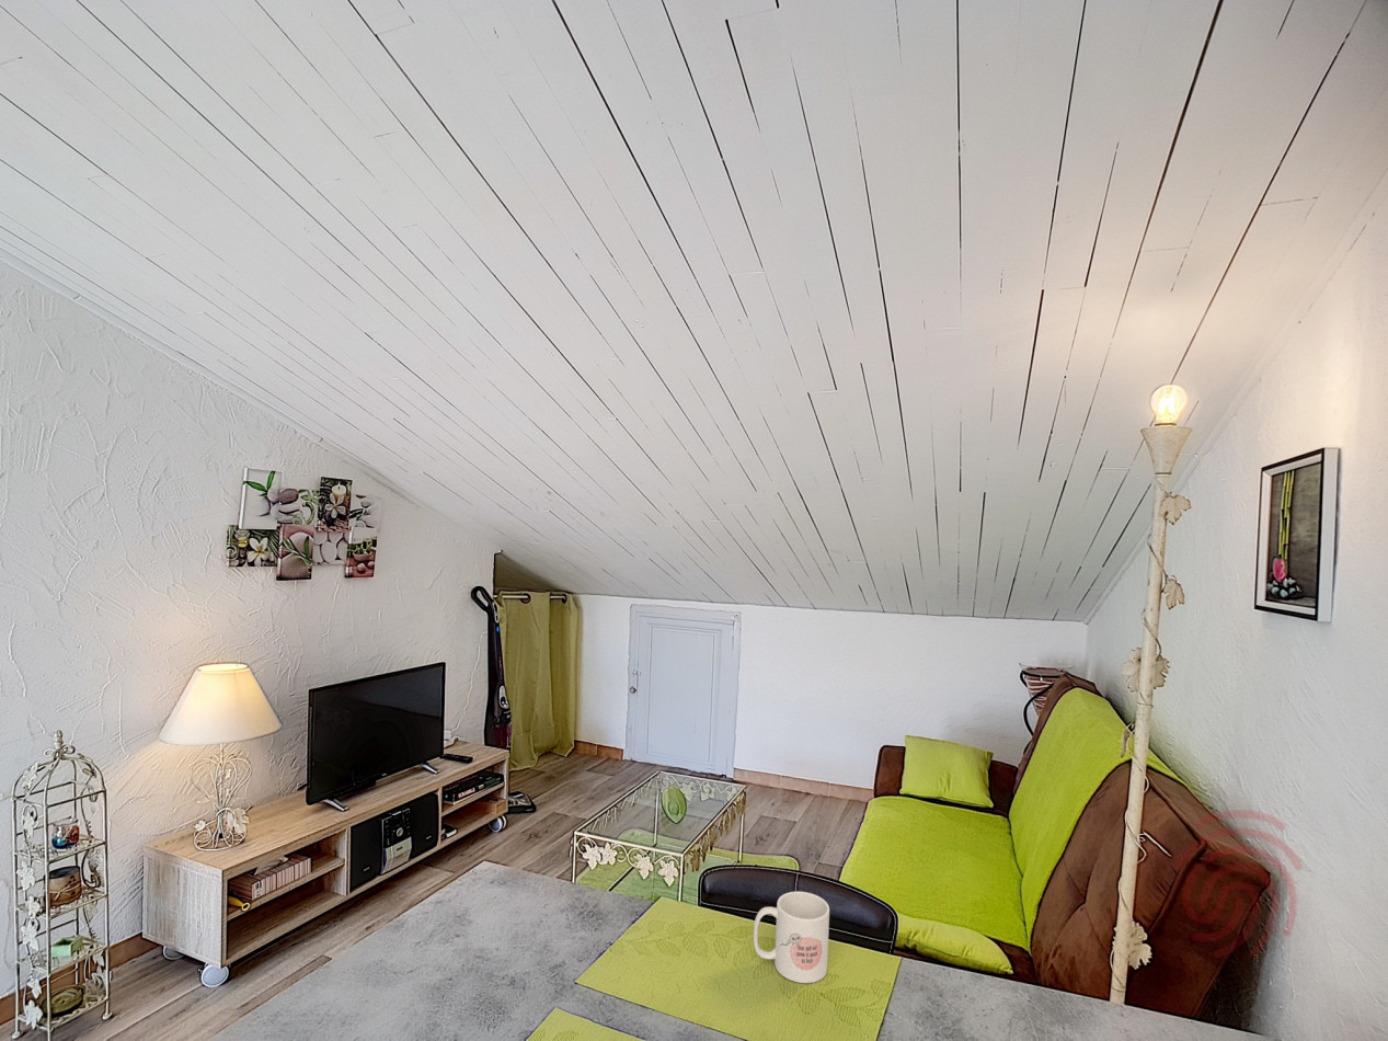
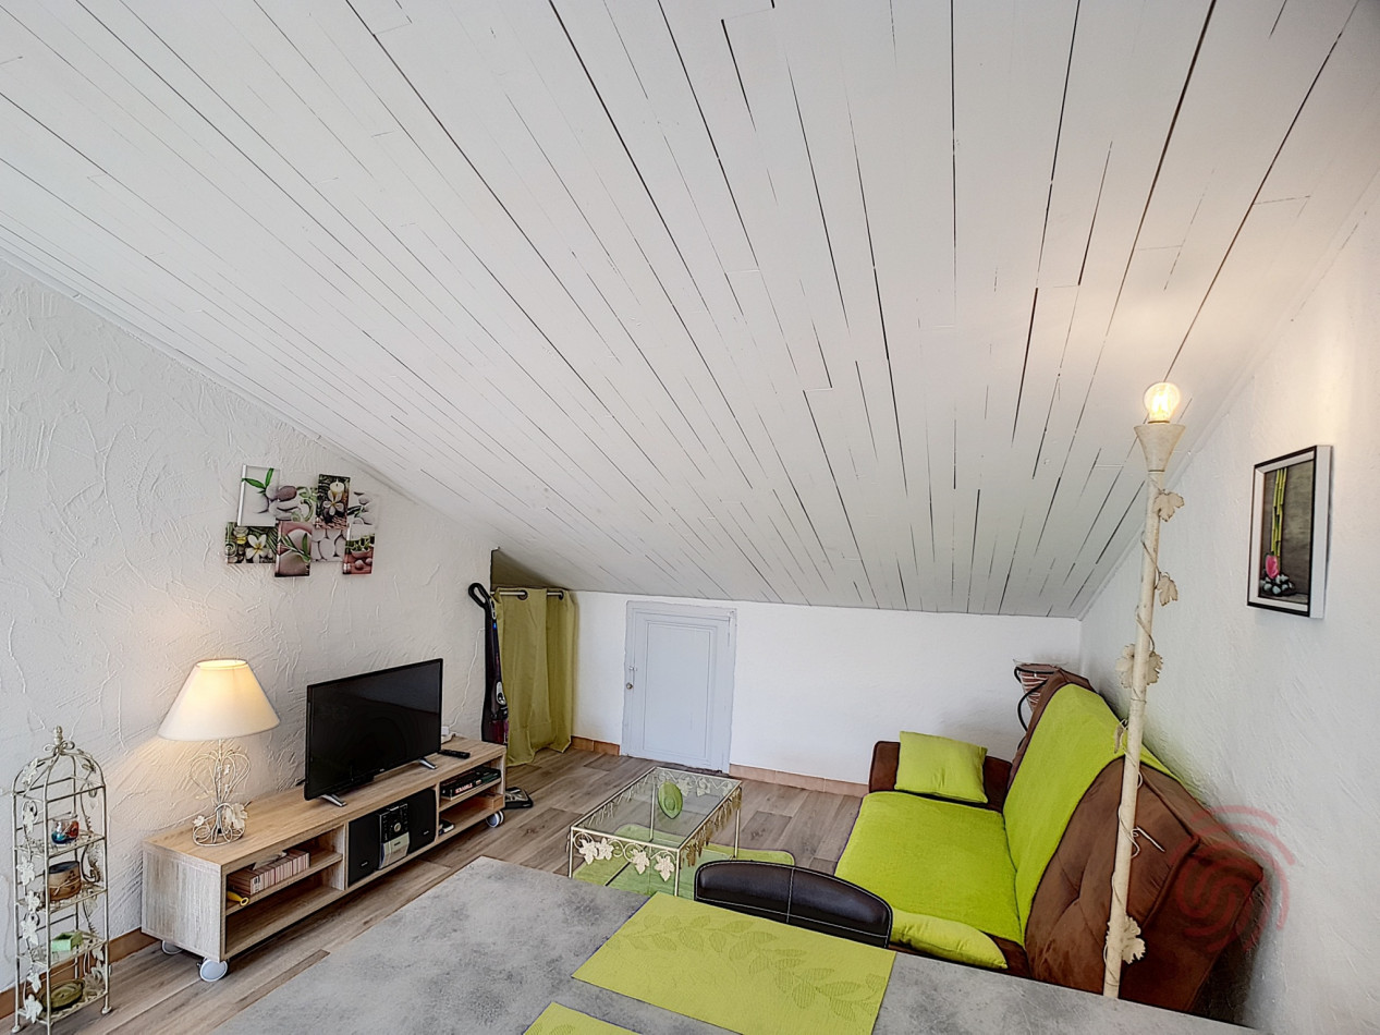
- mug (790, 935)
